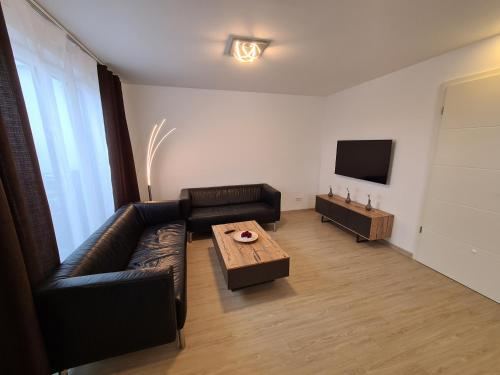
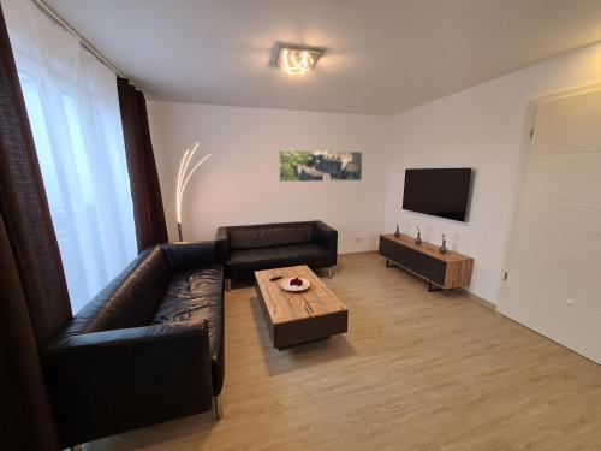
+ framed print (322, 166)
